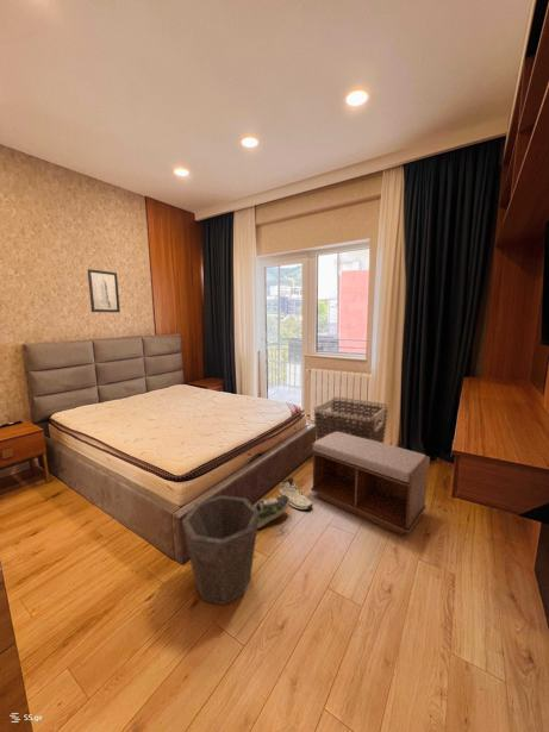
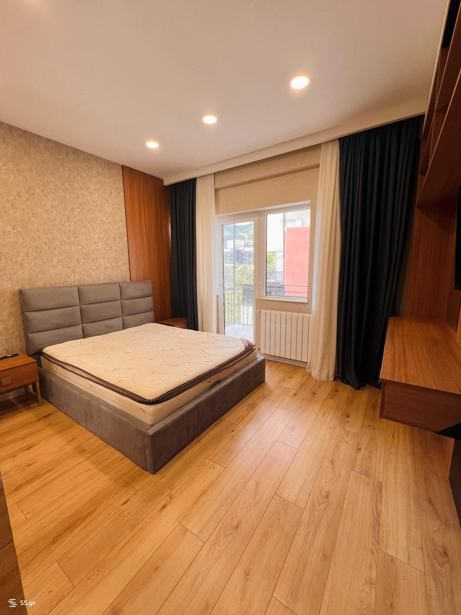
- sneaker (294, 492)
- shoe (270, 511)
- bench (366, 476)
- waste bin (223, 549)
- clothes hamper (350, 433)
- wall art (104, 292)
